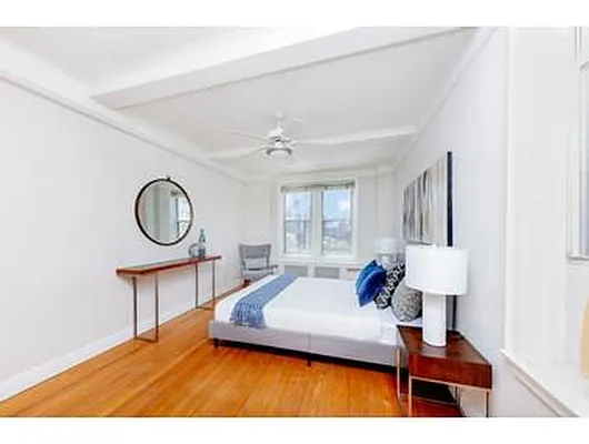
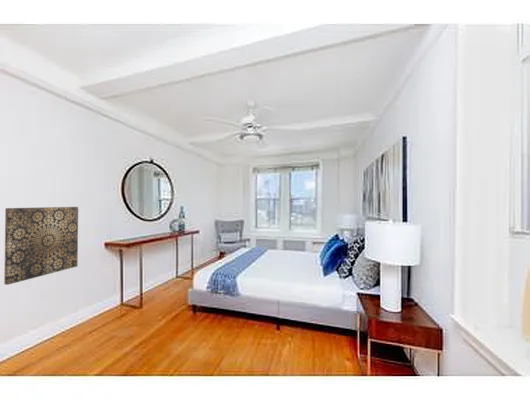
+ wall art (45, 240)
